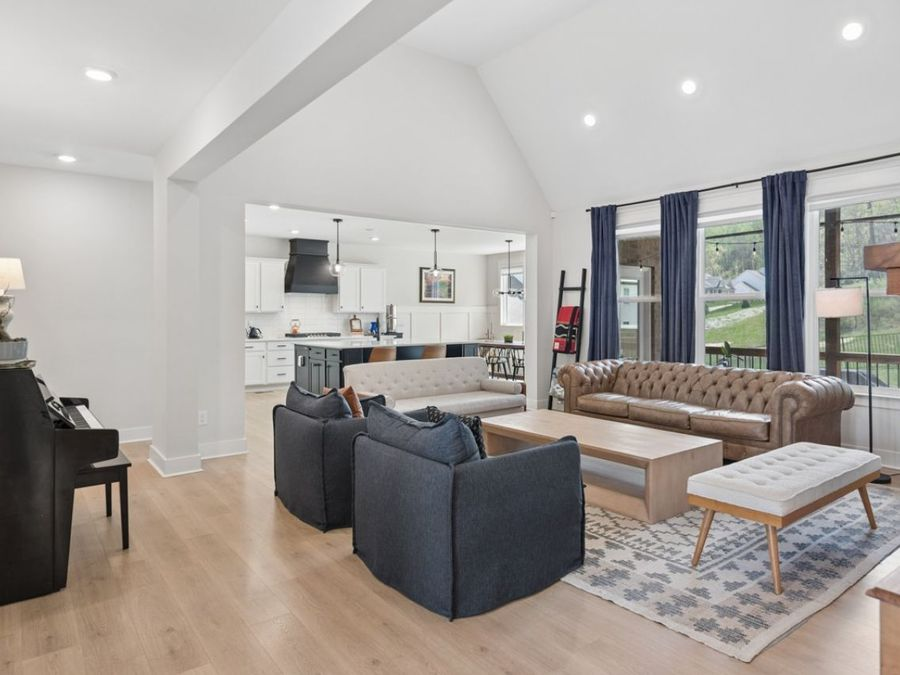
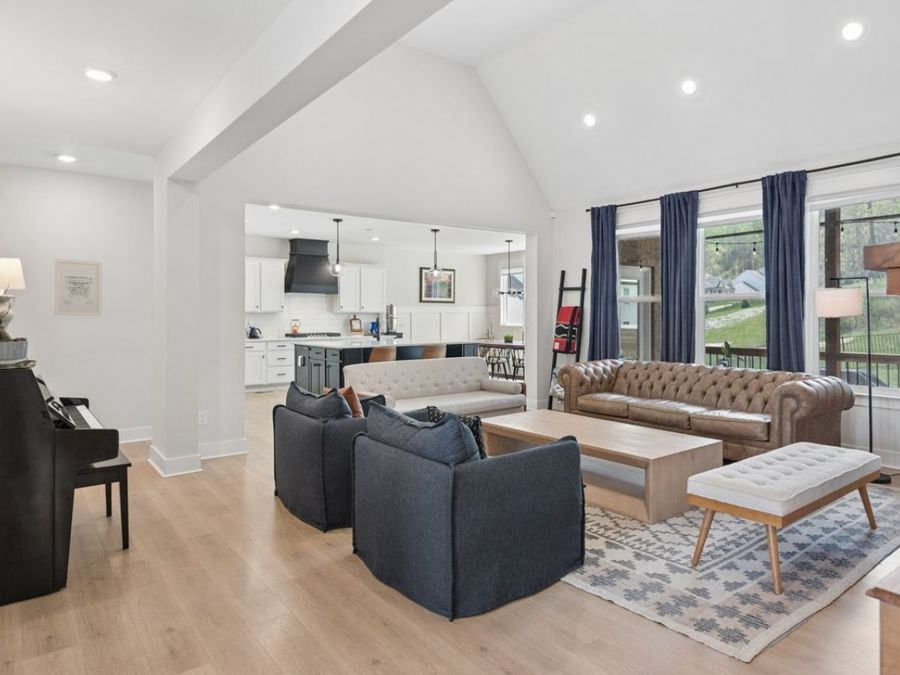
+ wall art (78, 288)
